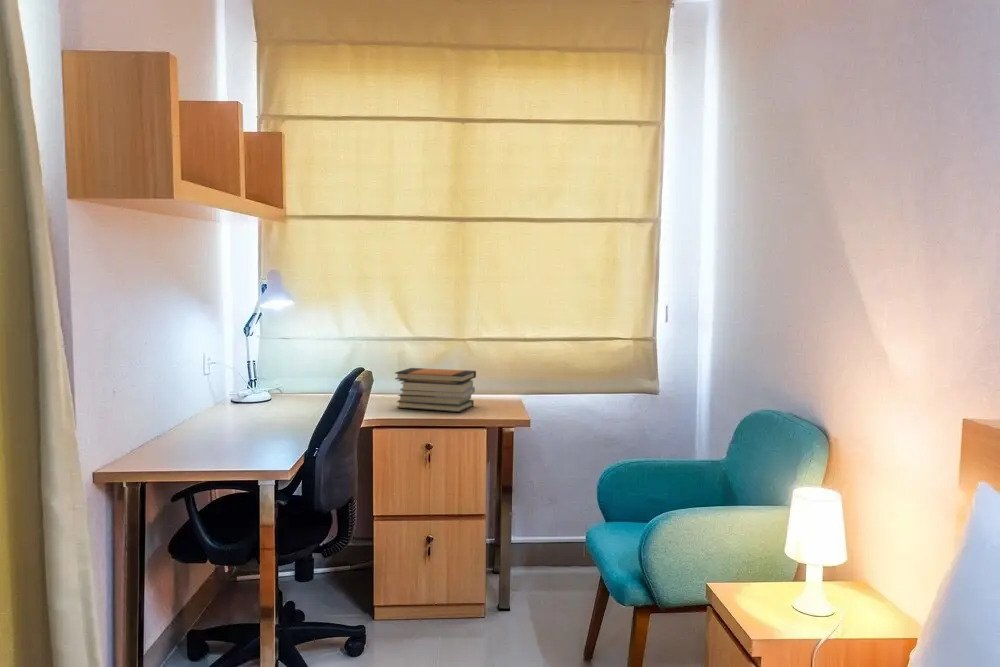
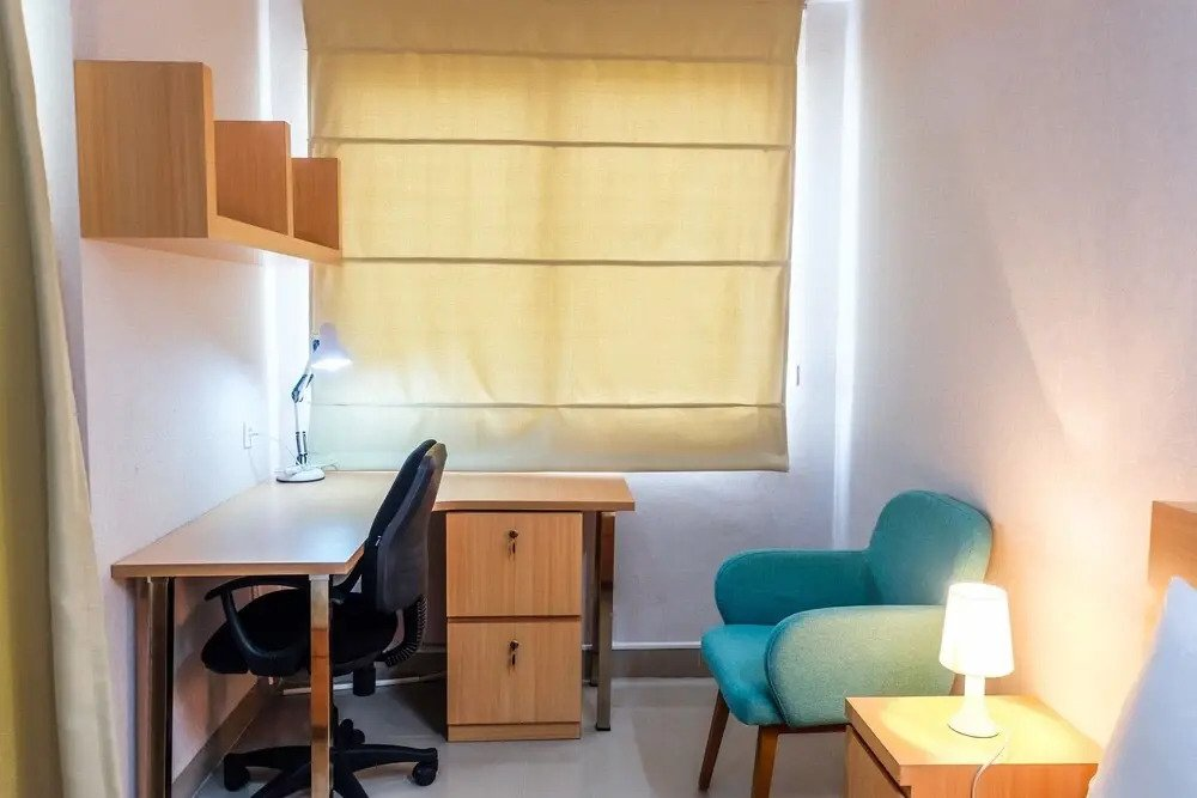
- book stack (436, 389)
